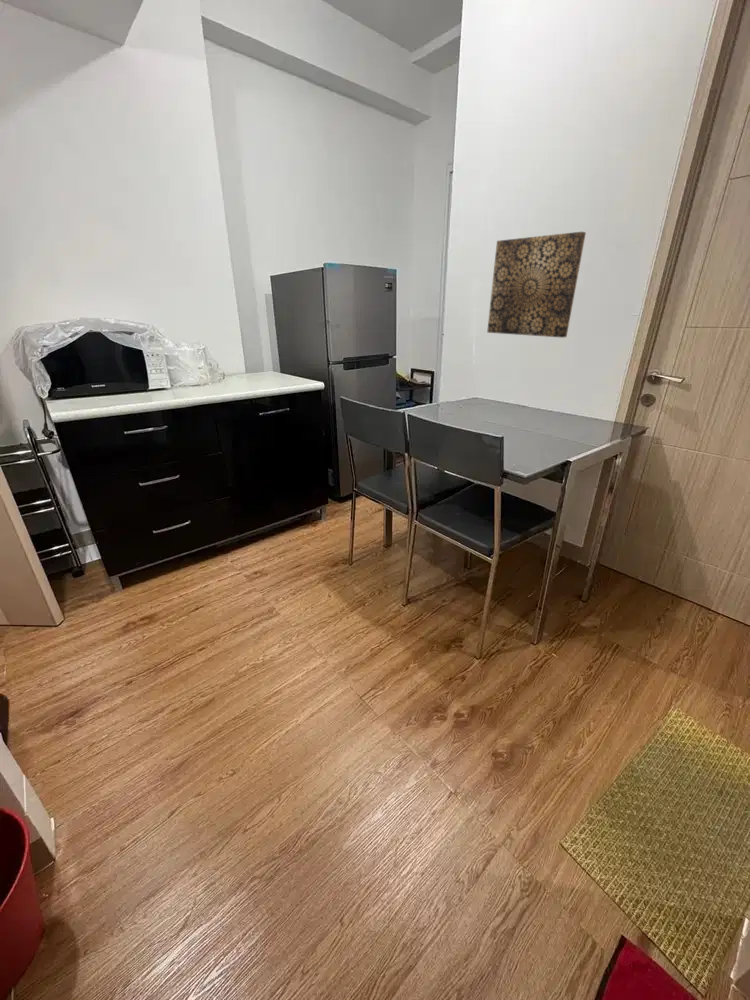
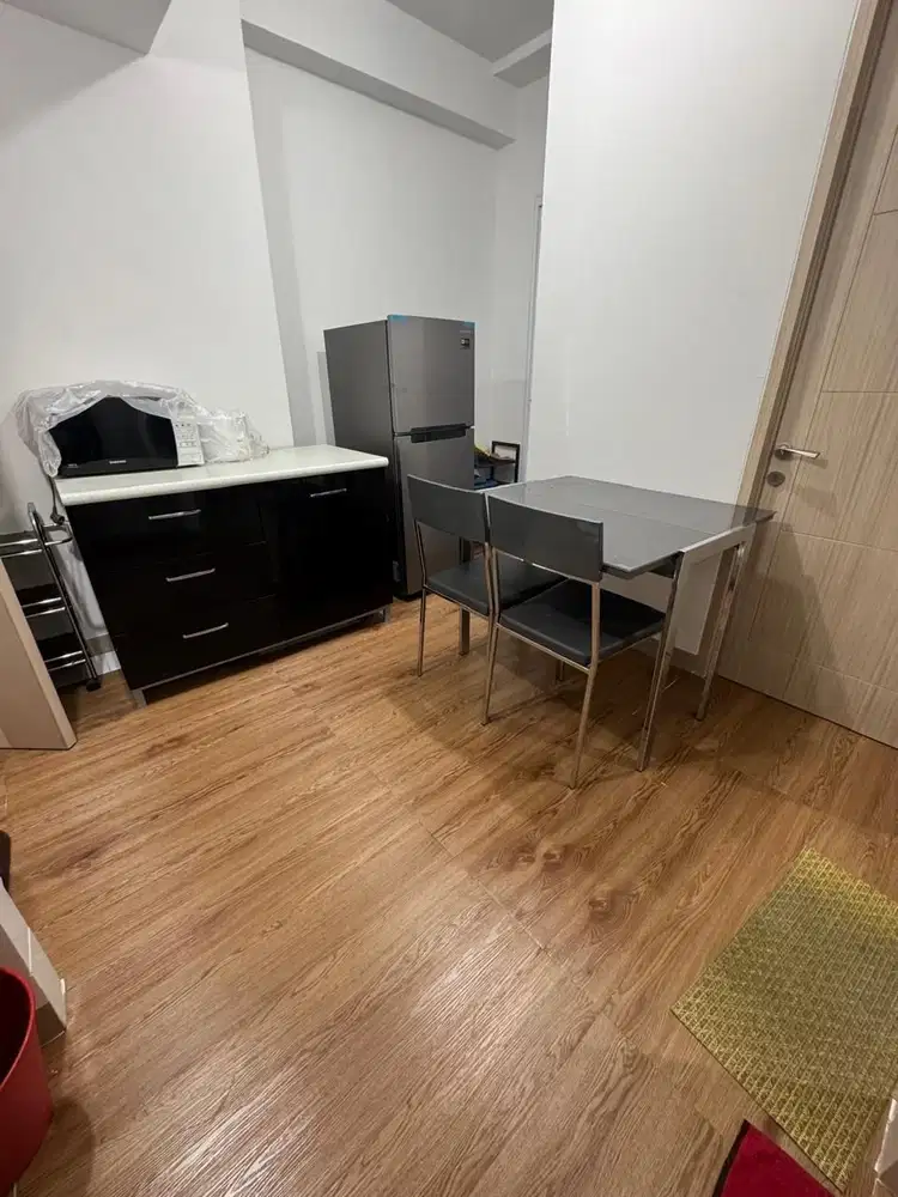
- wall art (531, 288)
